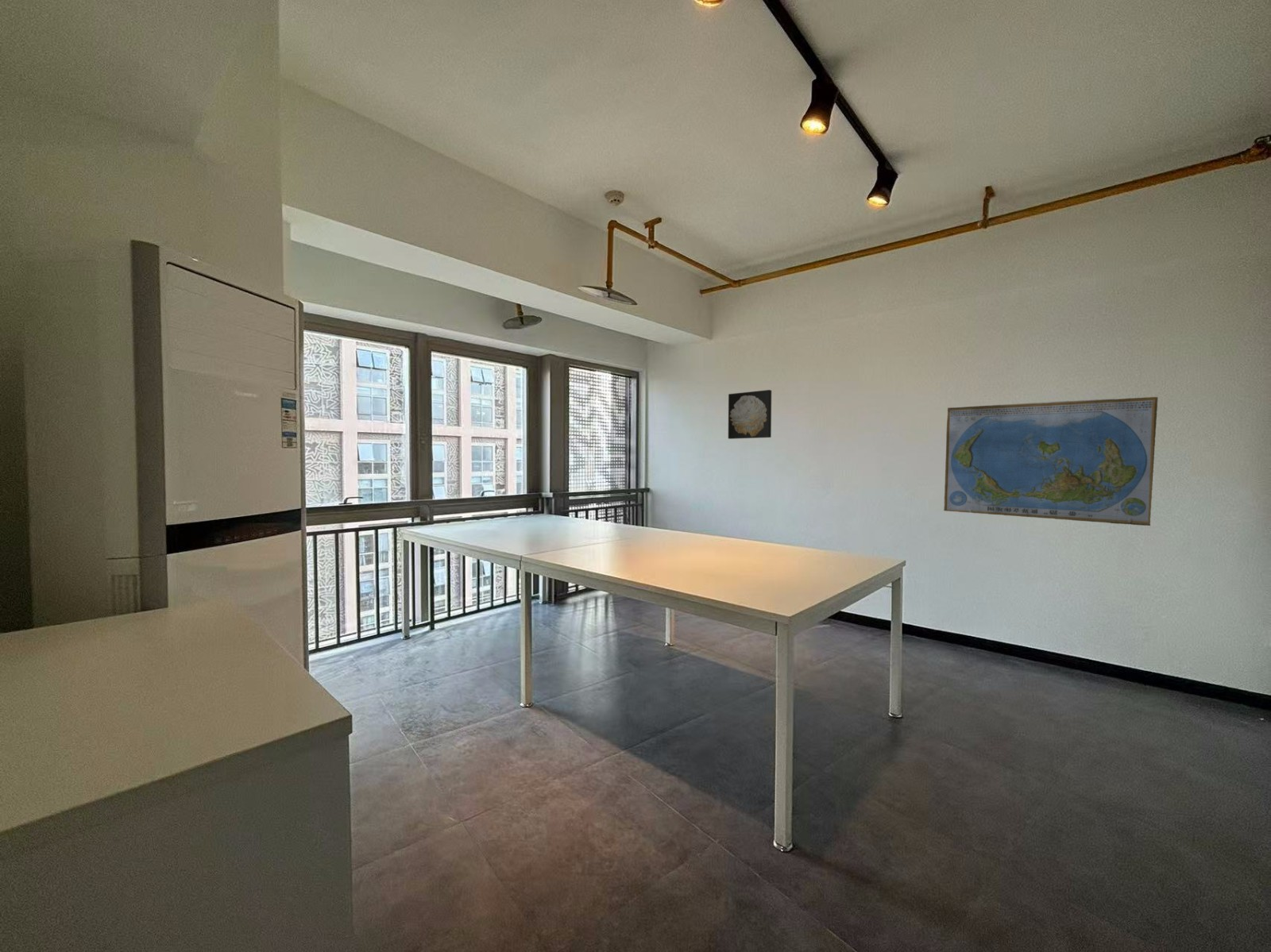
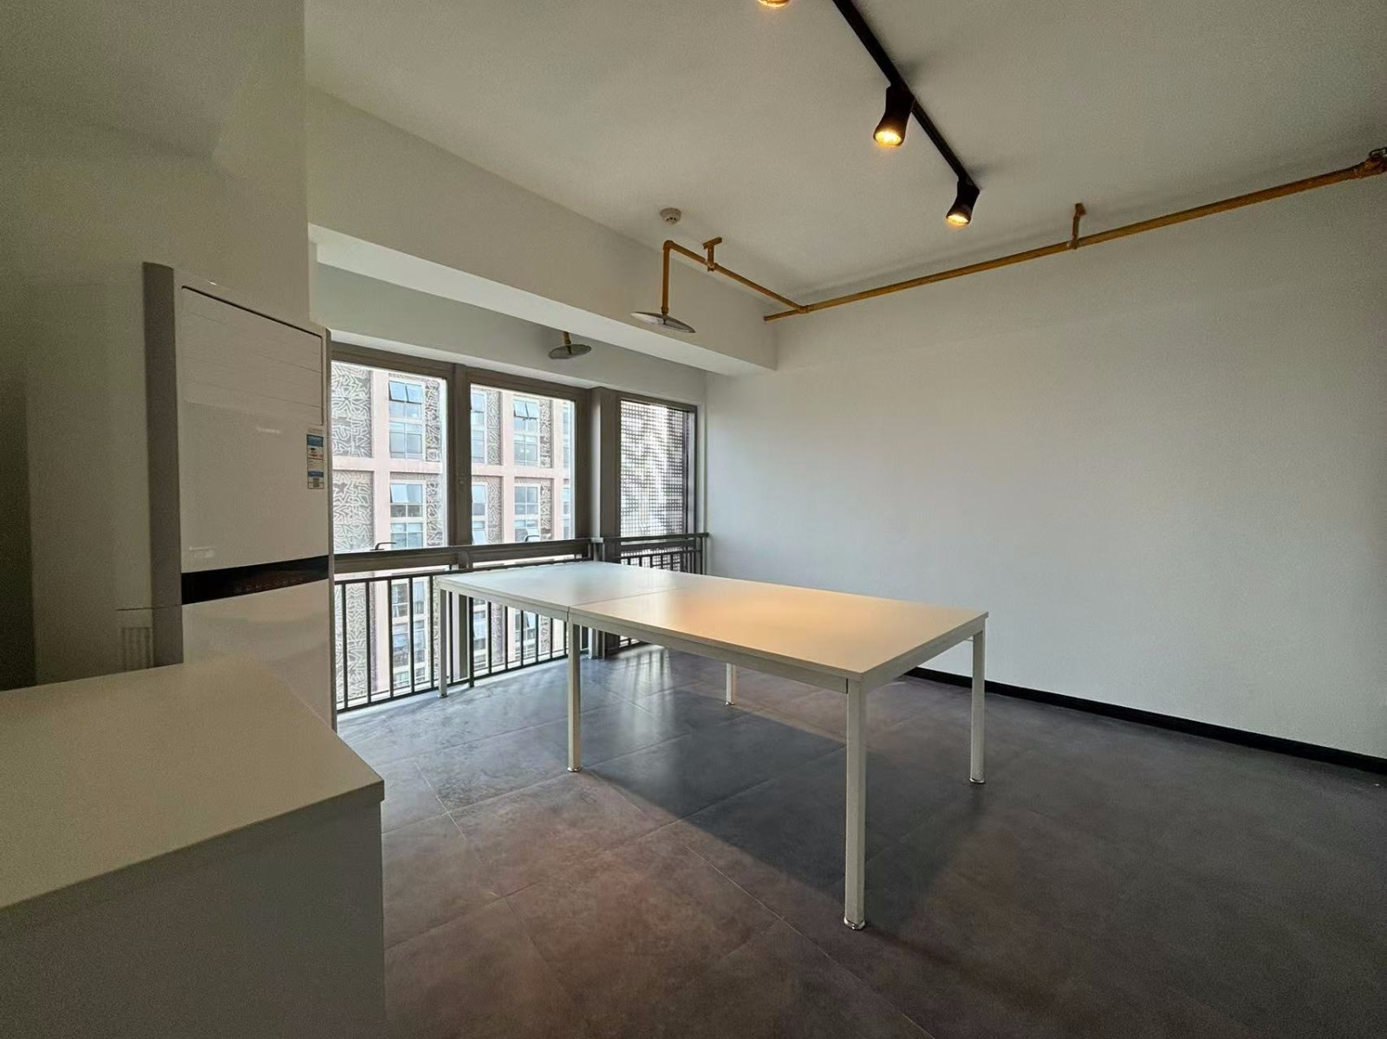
- wall art (749, 414)
- world map (1039, 461)
